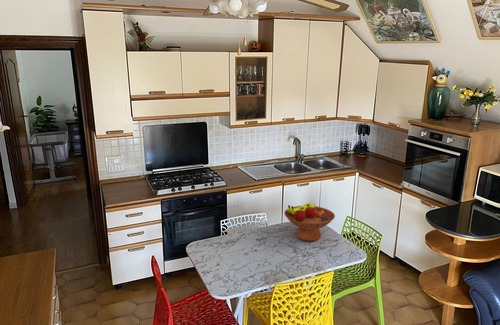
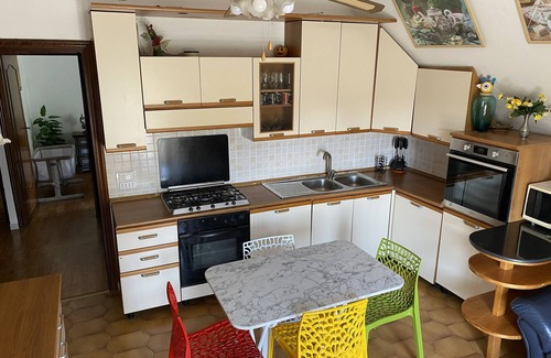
- fruit bowl (309, 220)
